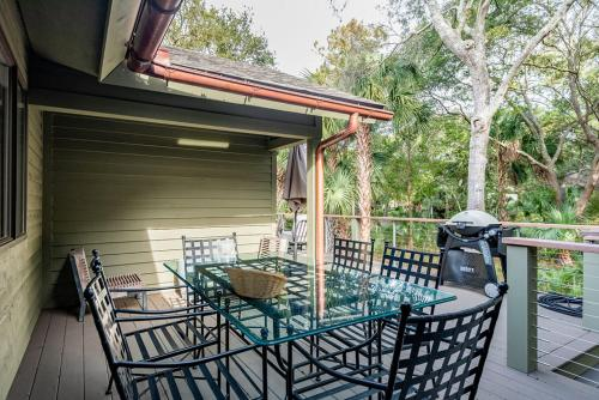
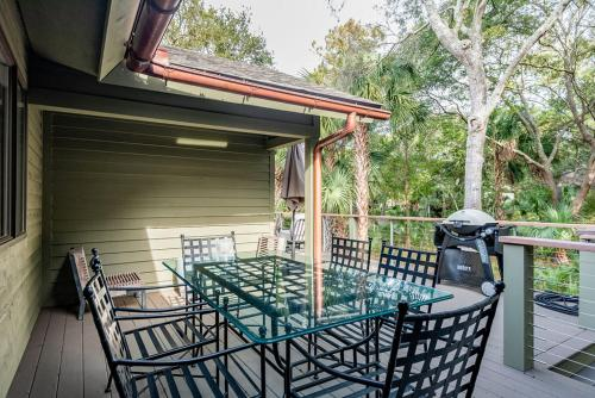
- fruit basket (255, 278)
